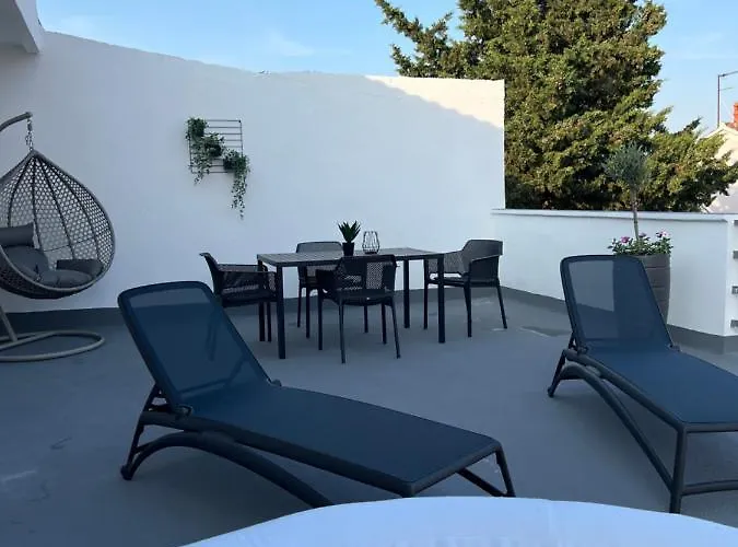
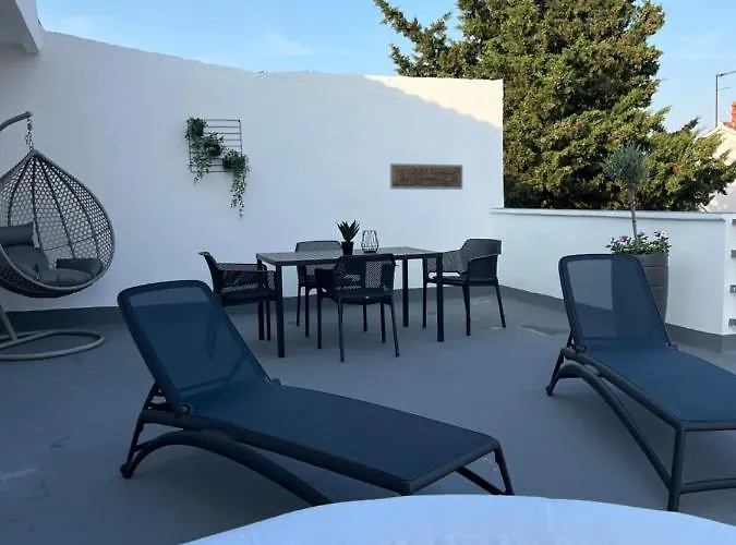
+ decorative wall panel (427, 177)
